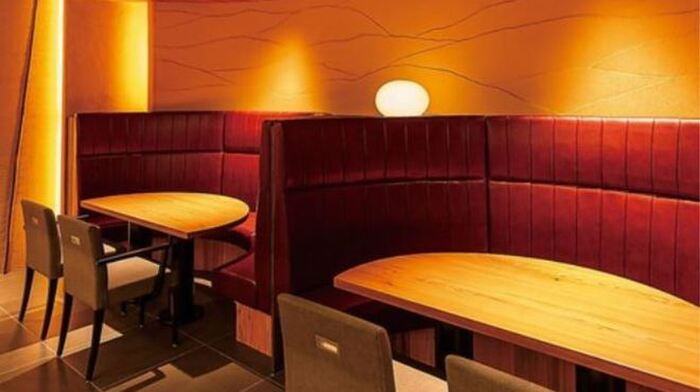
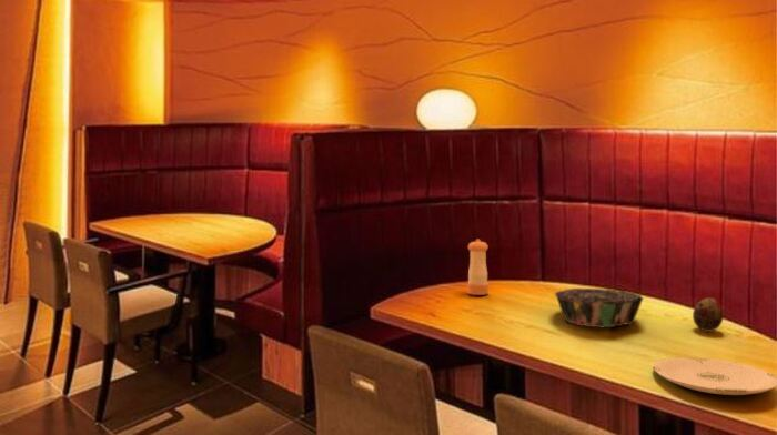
+ pepper shaker (477, 266)
+ decorative egg (707, 314)
+ plate (713, 376)
+ decorative bowl (597, 307)
